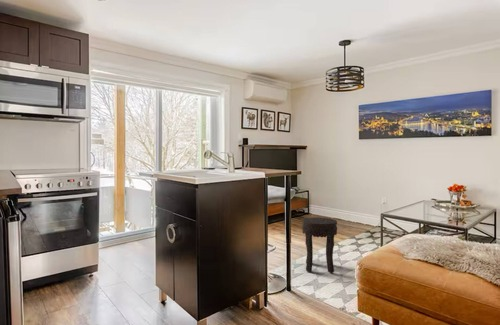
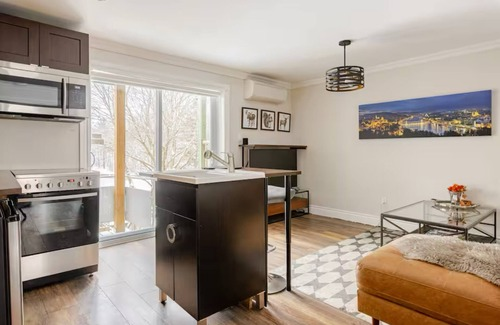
- side table (326, 244)
